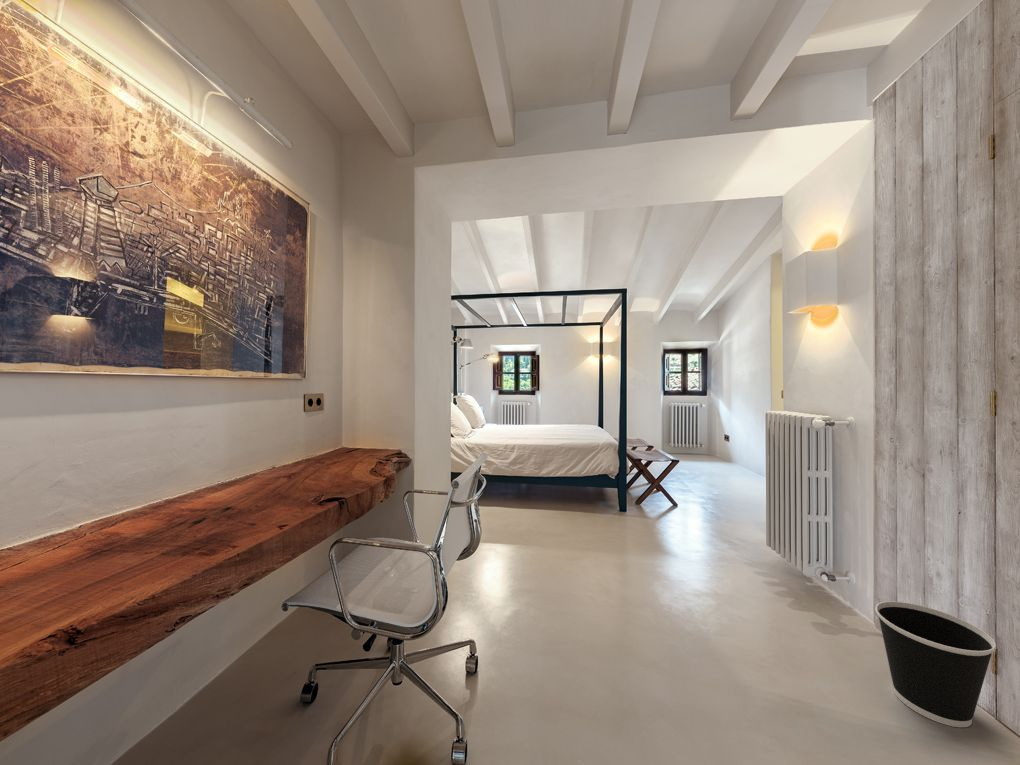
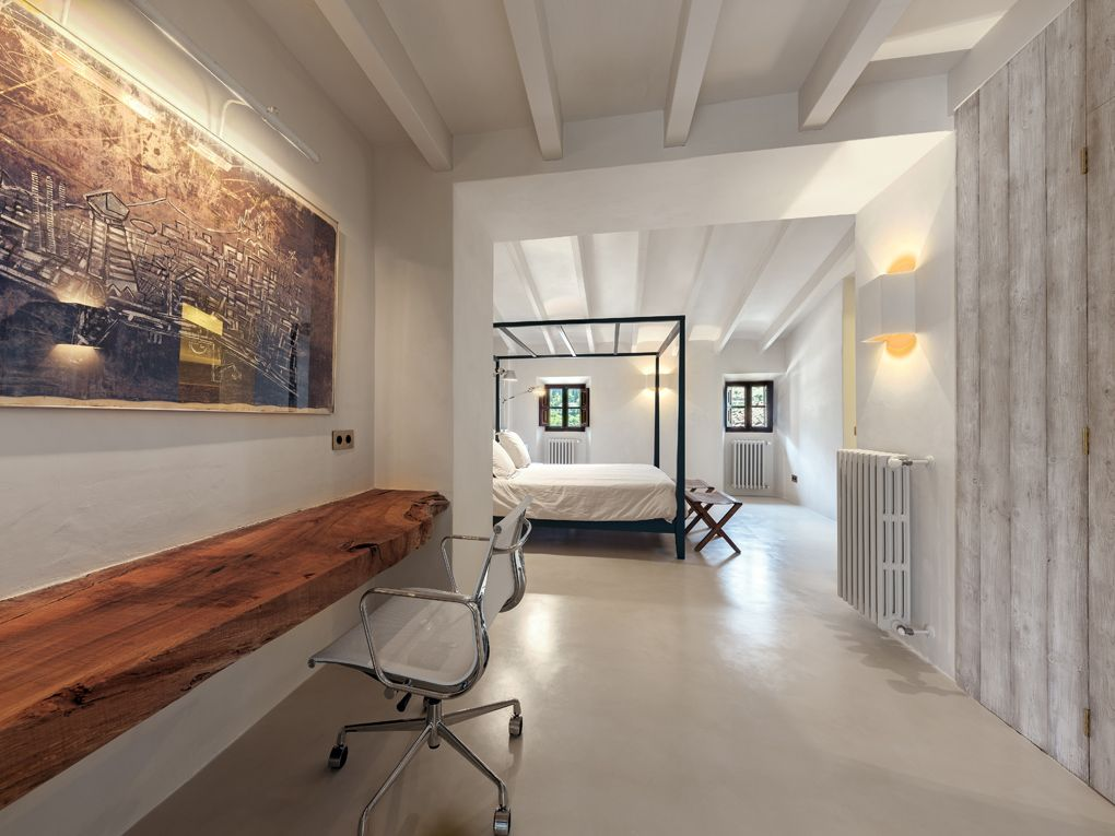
- wastebasket (931, 663)
